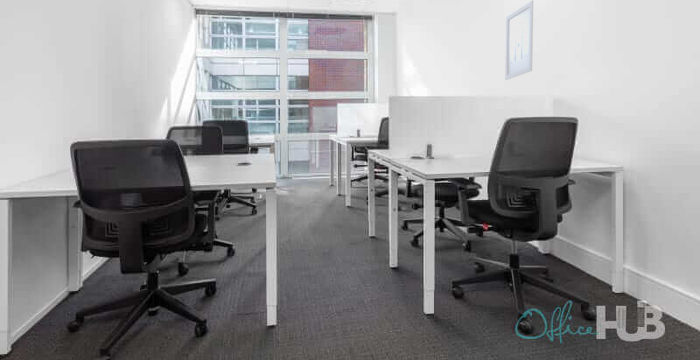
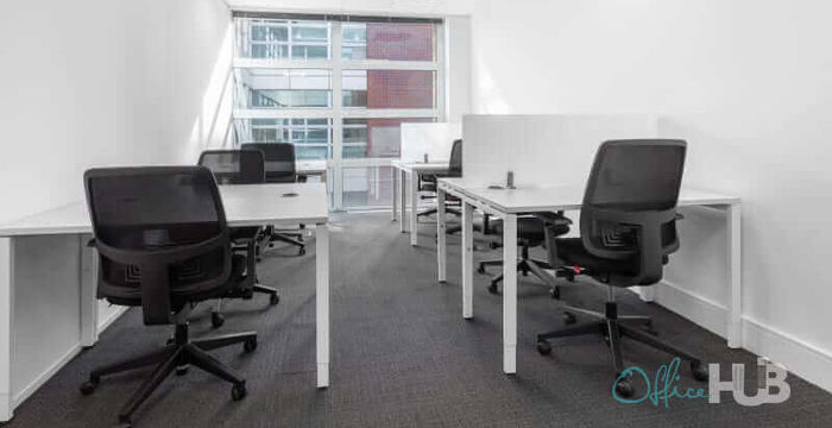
- wall art (518, 42)
